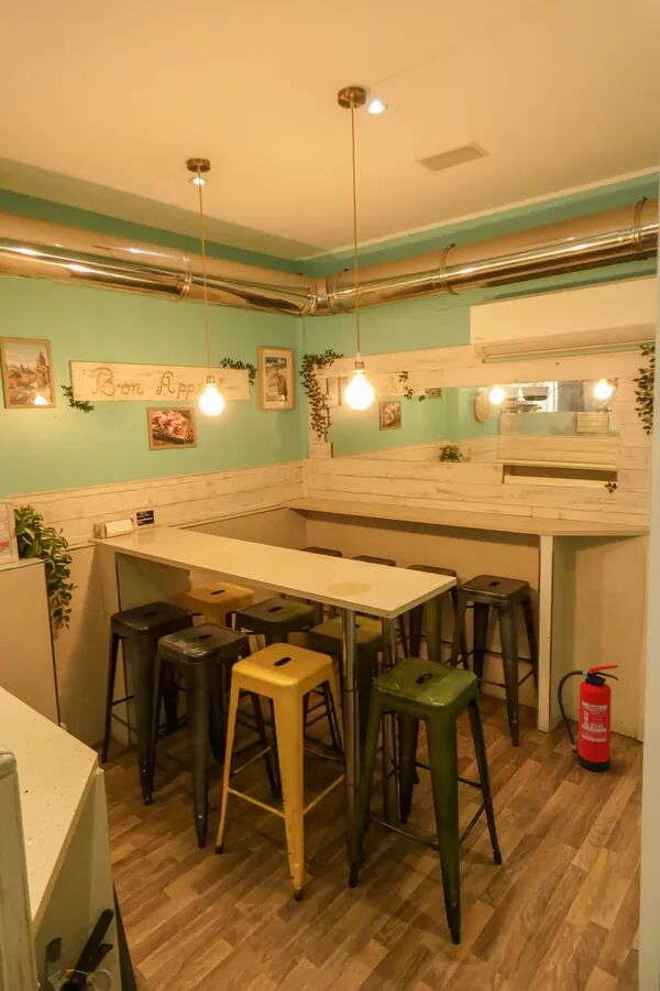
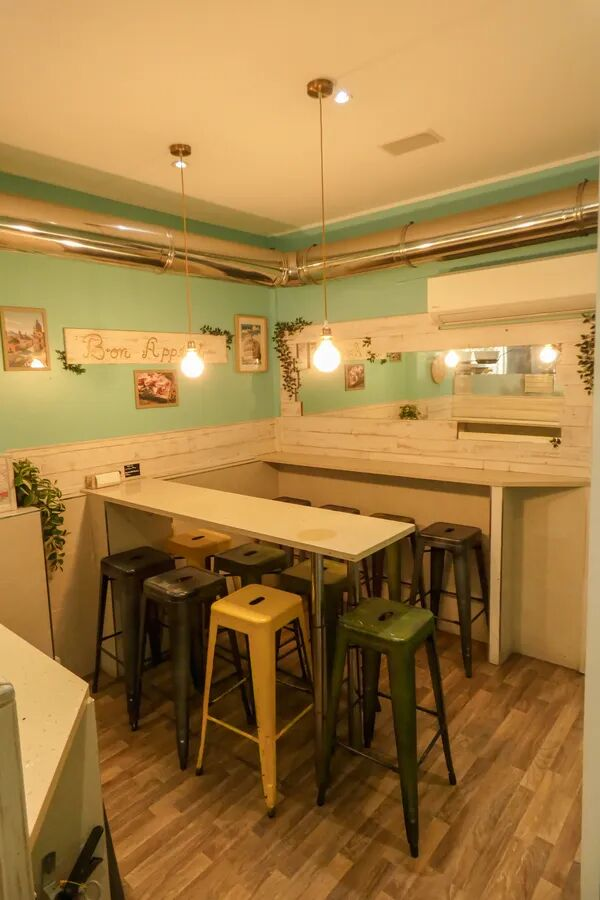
- fire extinguisher (586, 711)
